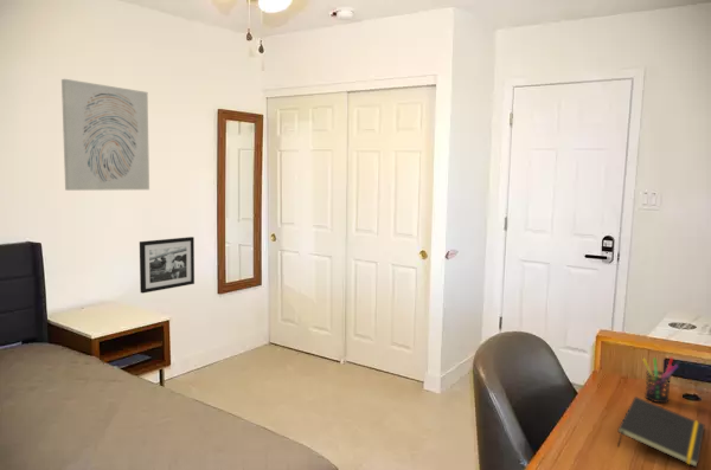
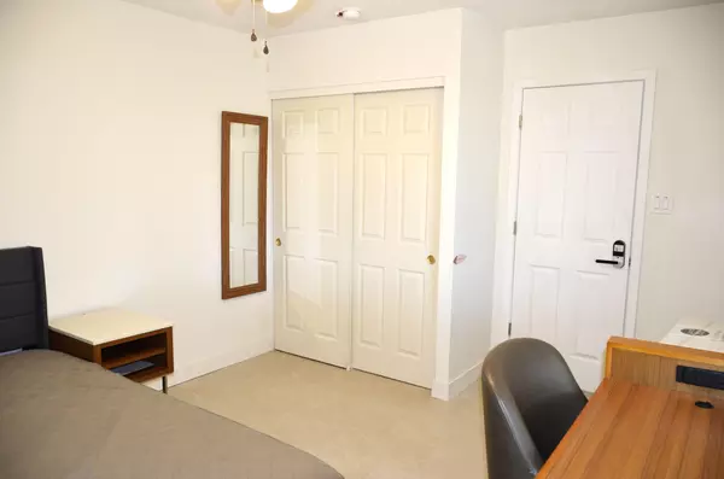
- wall art (108, 139)
- pen holder (658, 376)
- picture frame (167, 263)
- notepad (662, 427)
